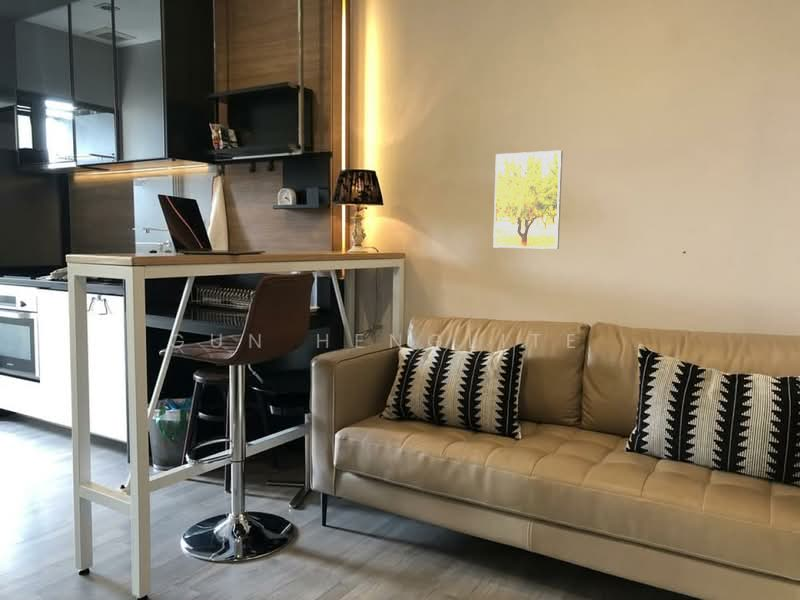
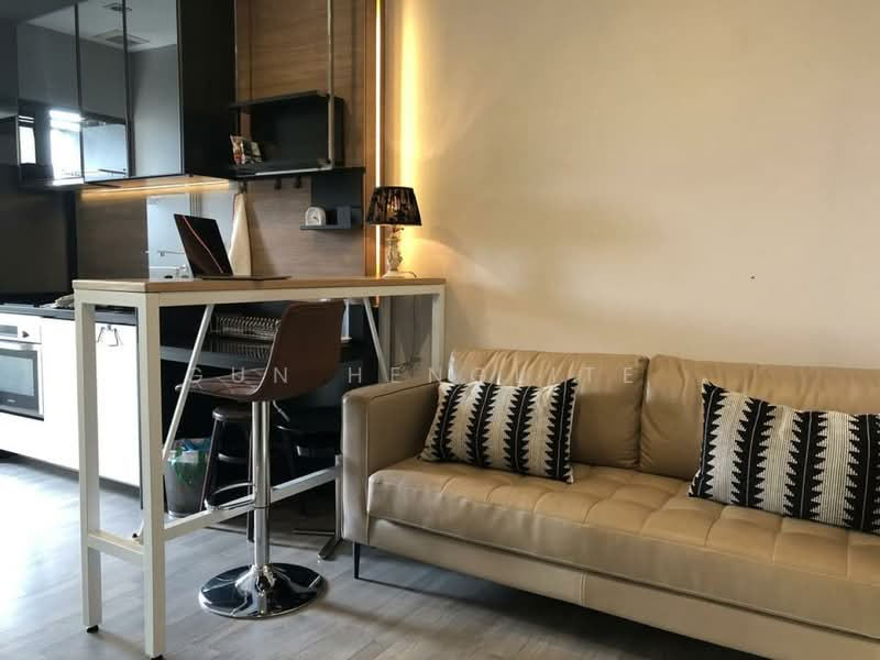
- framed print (526, 200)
